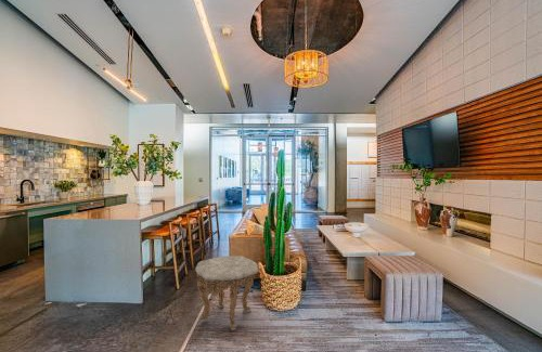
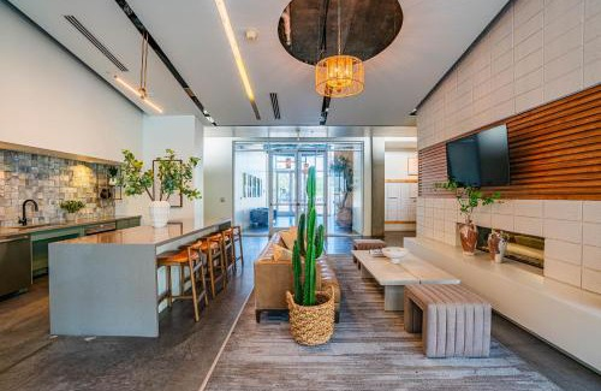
- side table (227, 289)
